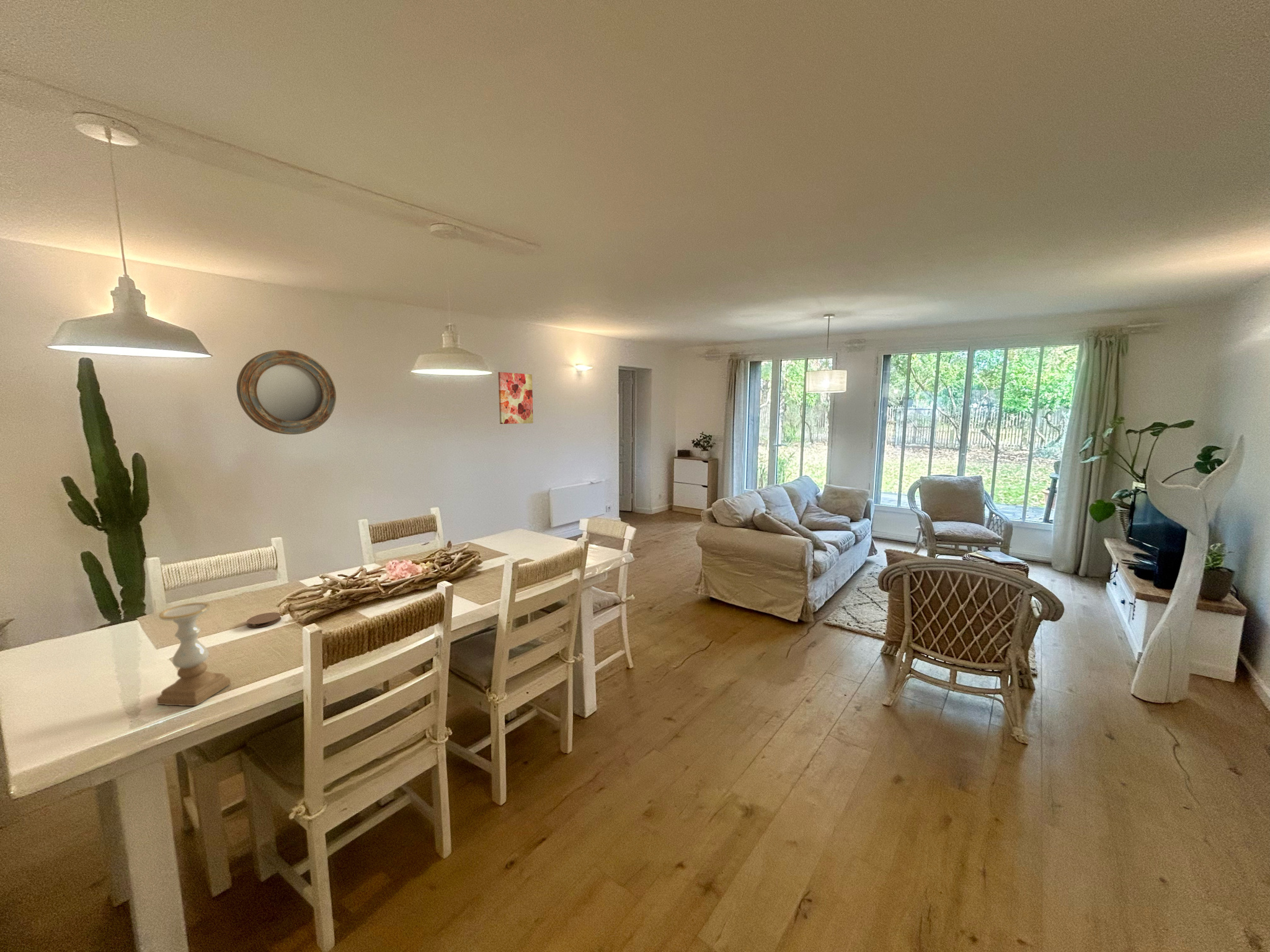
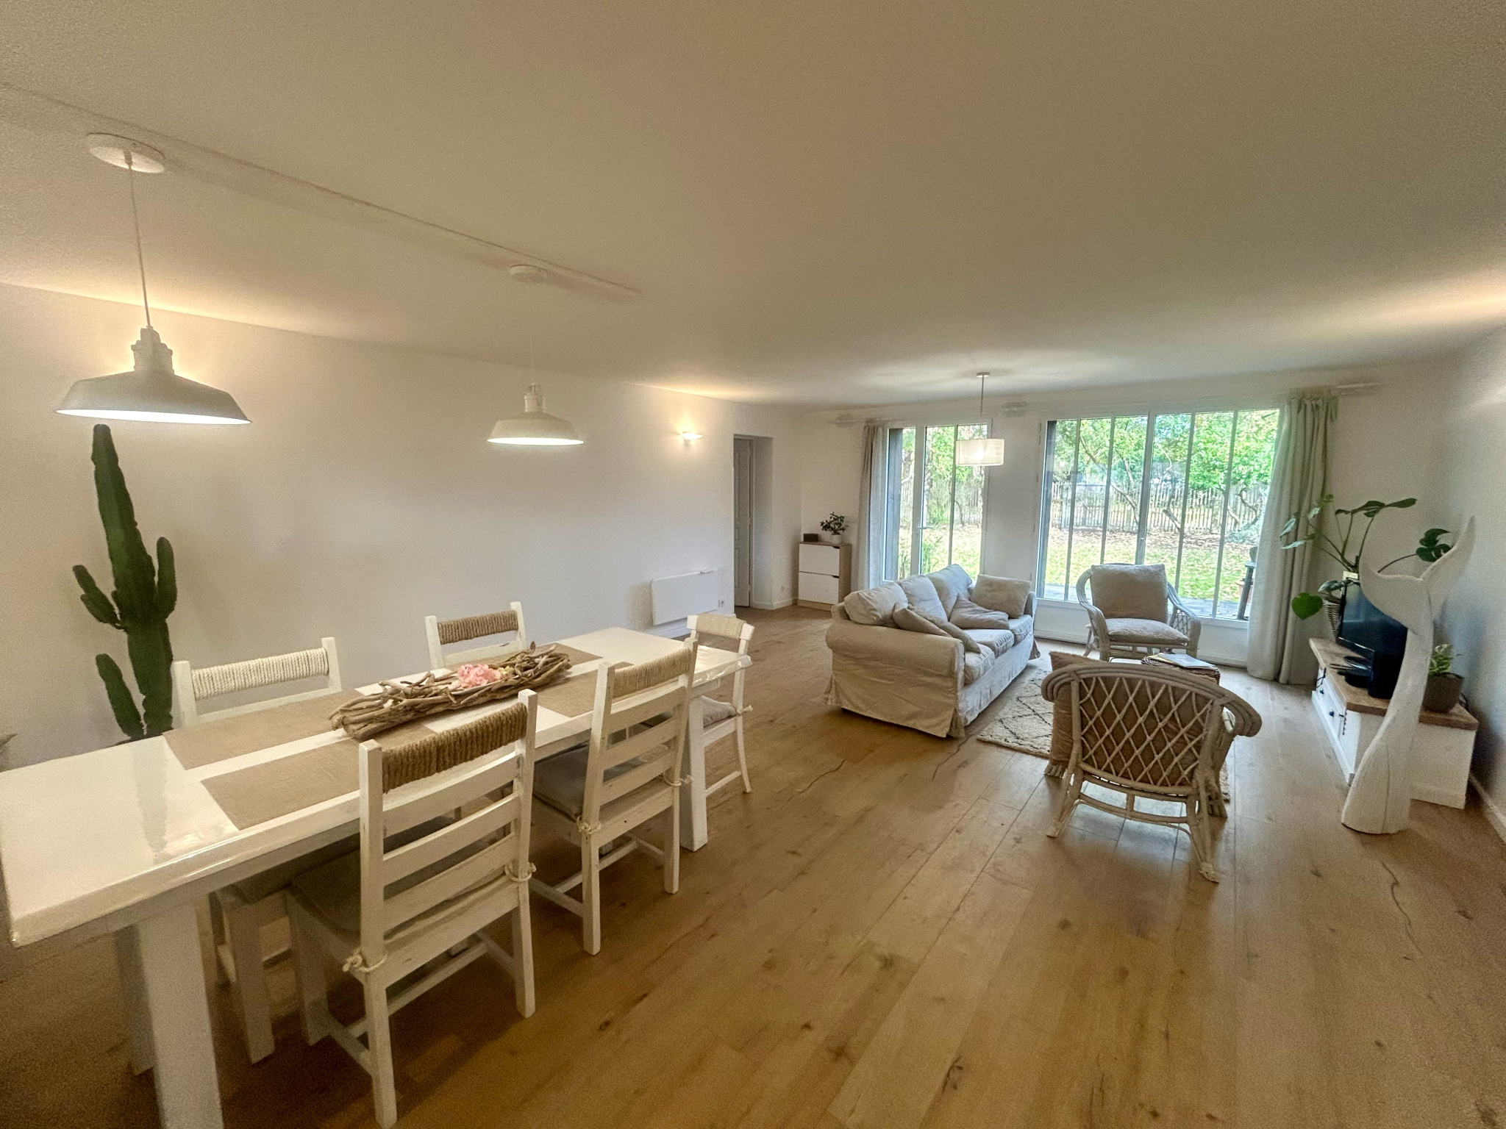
- coaster (264, 620)
- home mirror (290, 392)
- wall art (516, 399)
- candle holder (190, 651)
